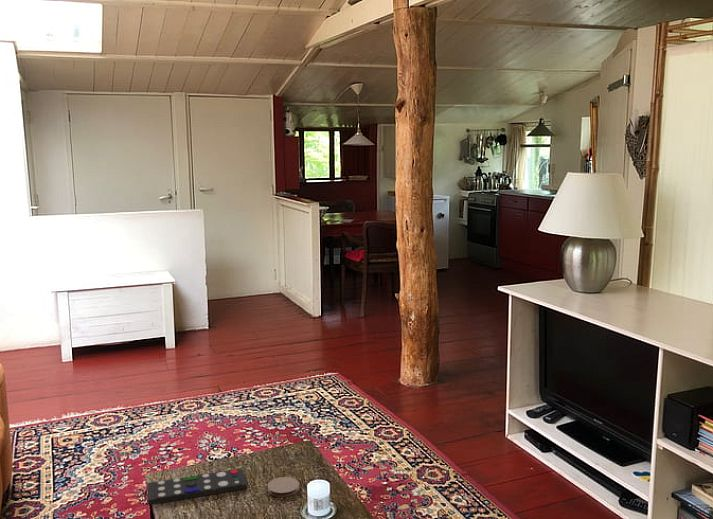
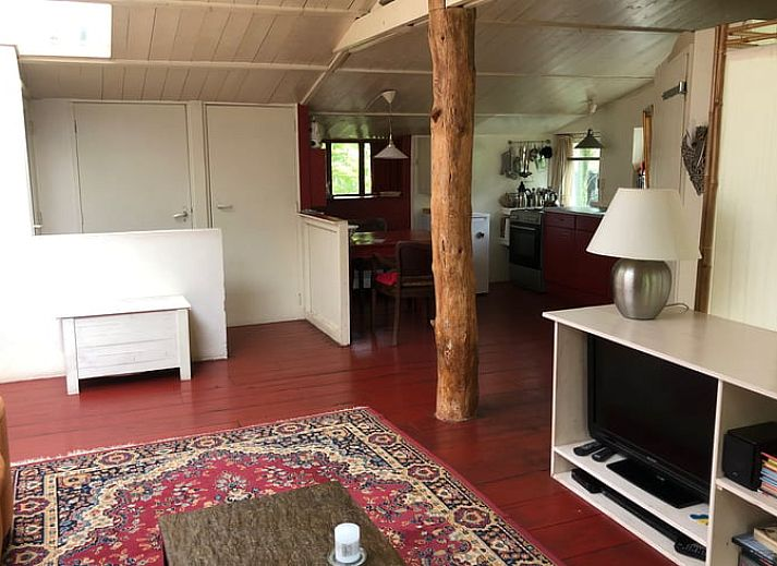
- remote control (197, 484)
- coaster (283, 486)
